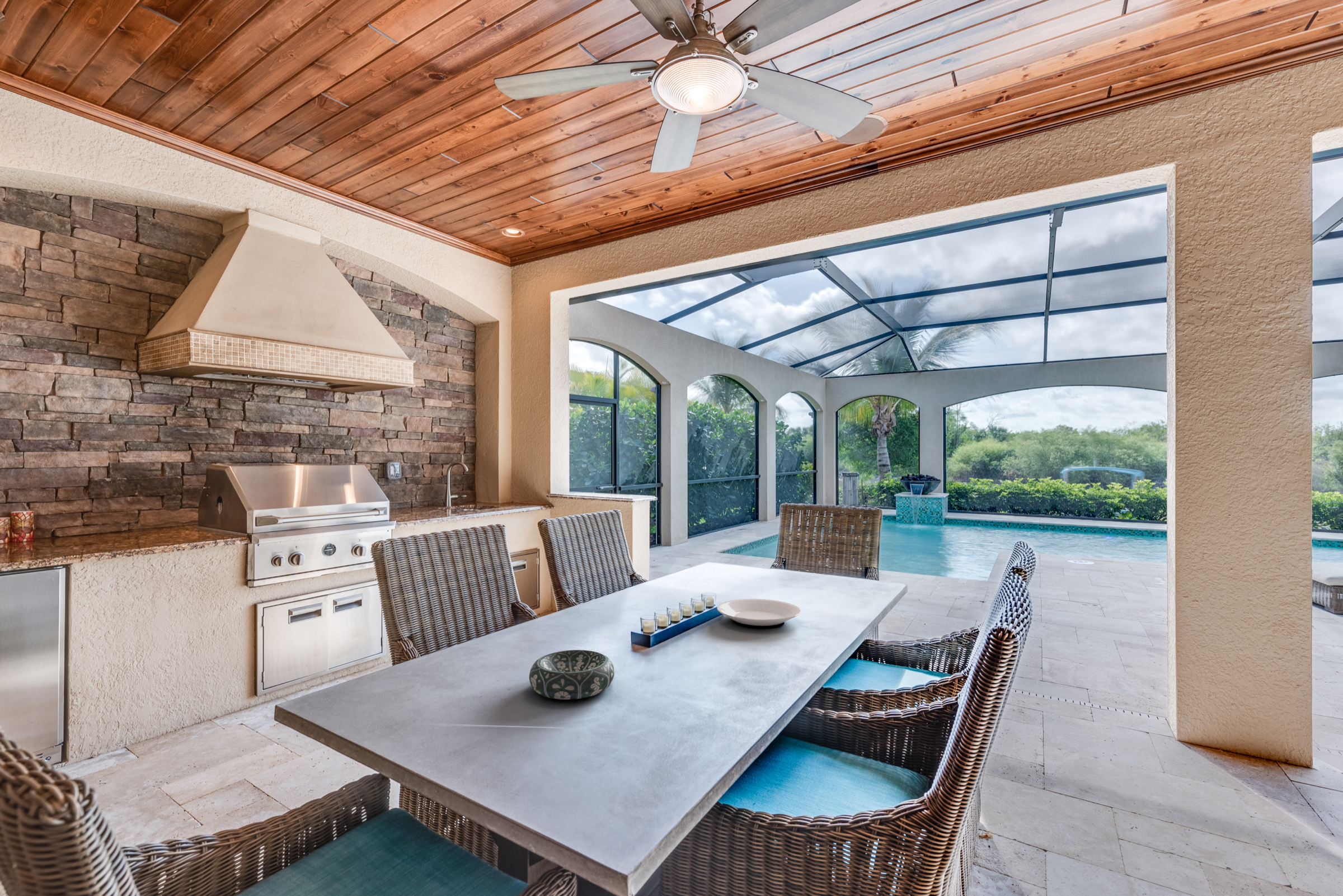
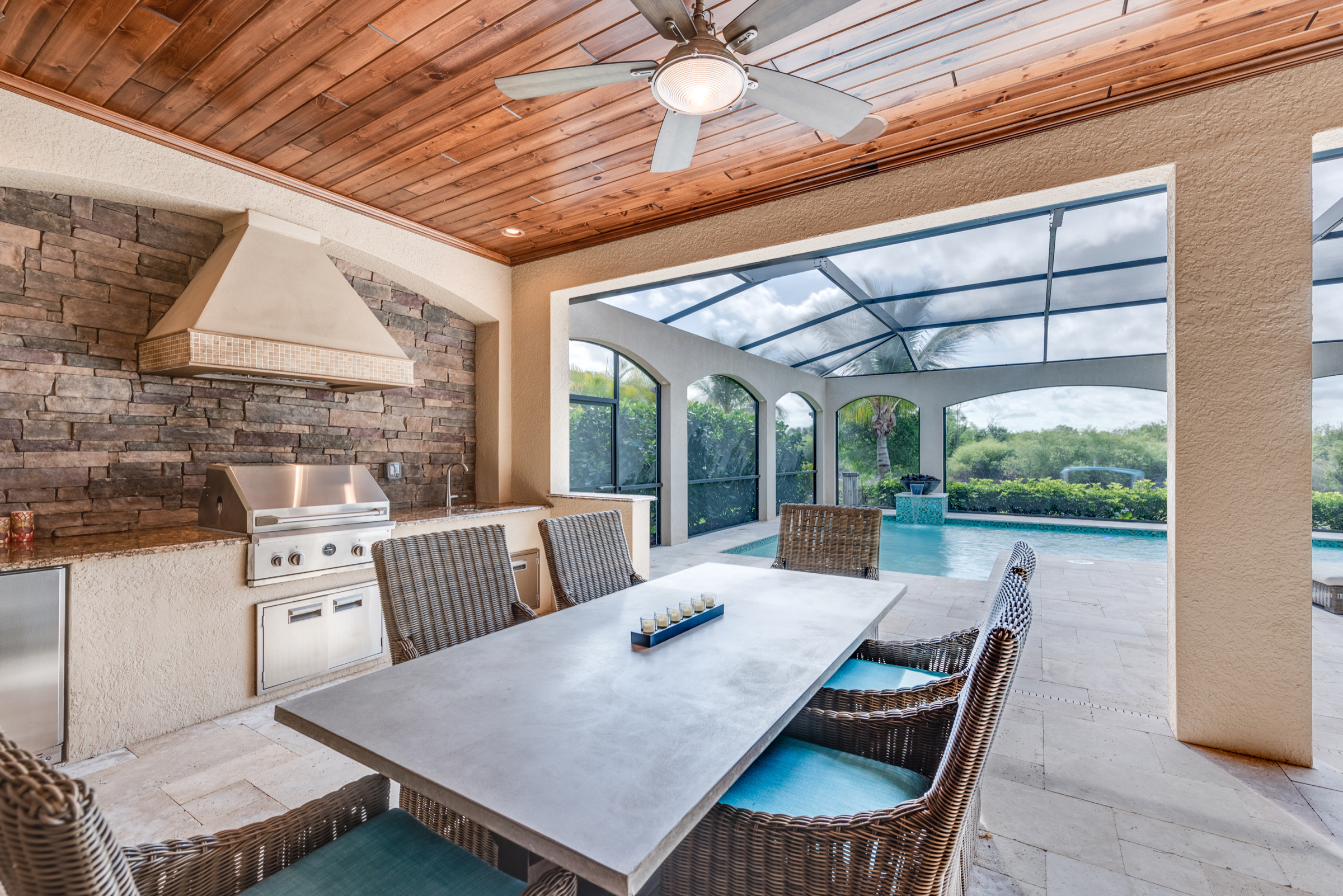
- decorative bowl (572, 674)
- plate (758, 615)
